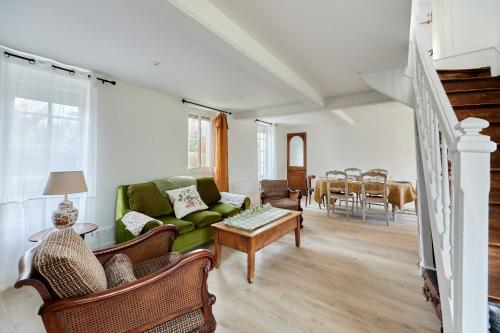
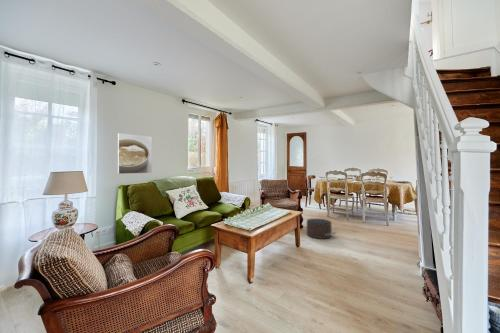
+ pouf (320, 227)
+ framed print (135, 154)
